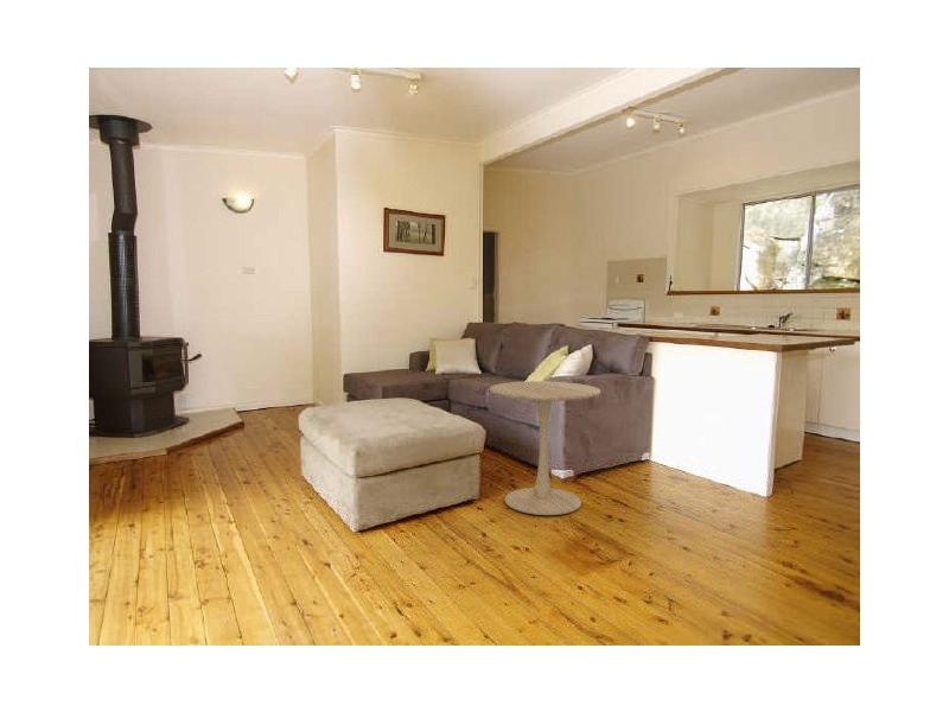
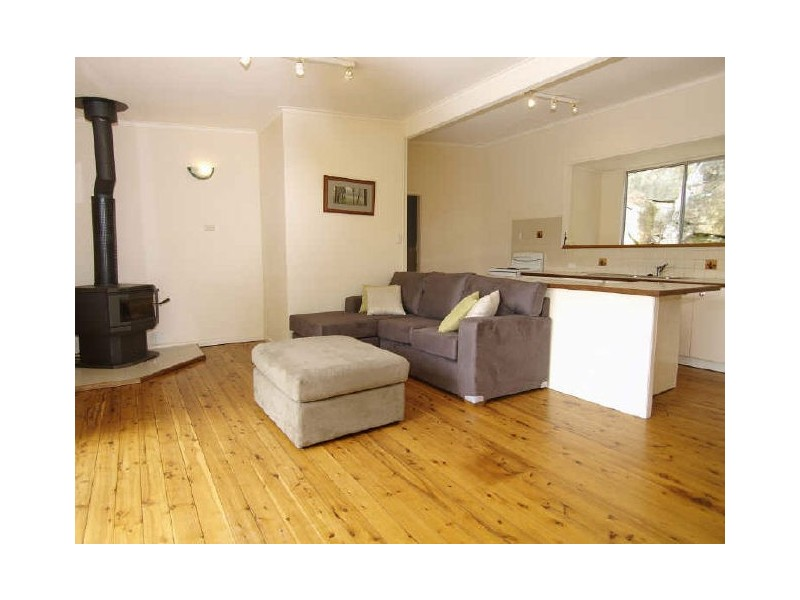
- side table (543, 445)
